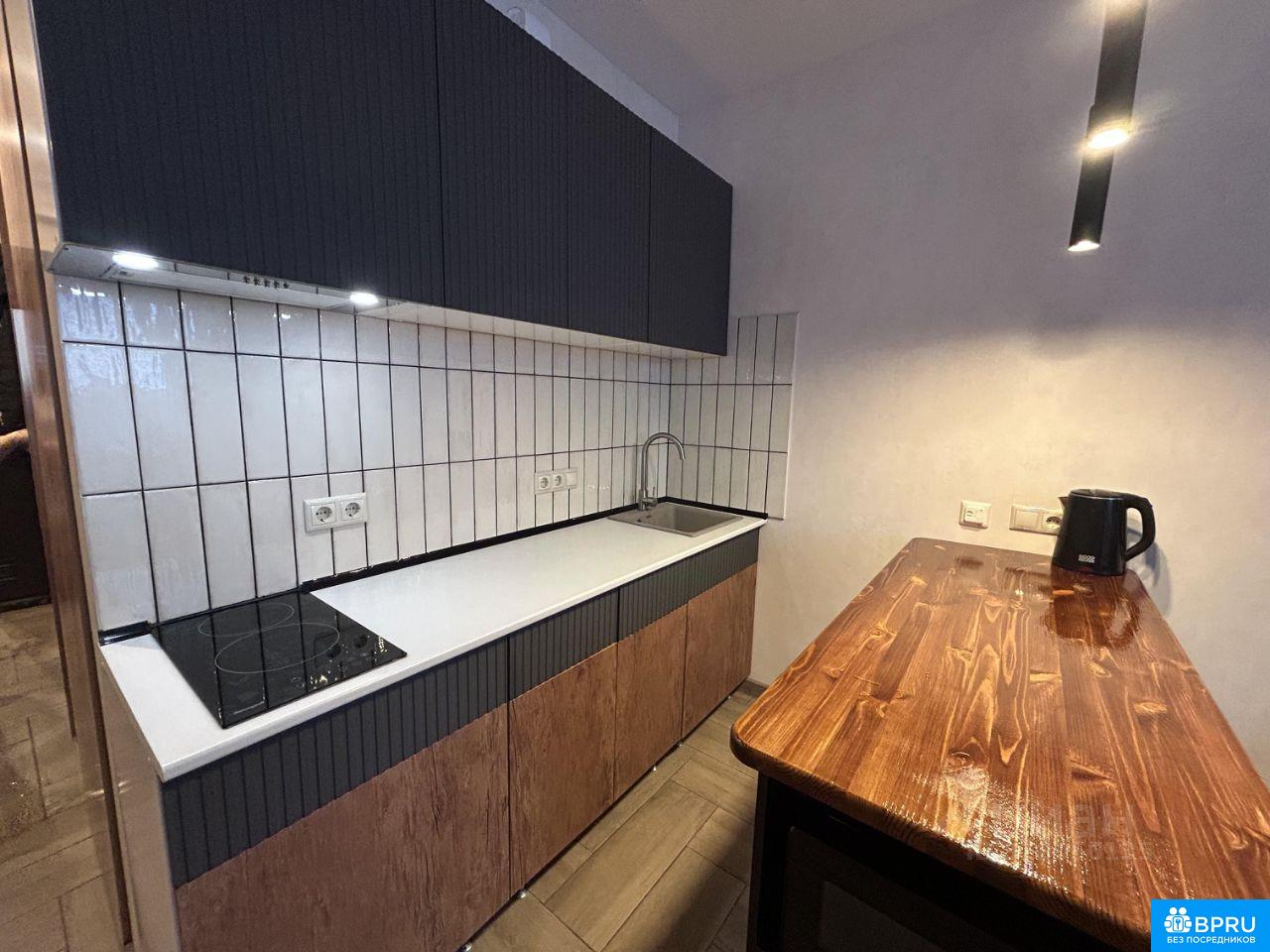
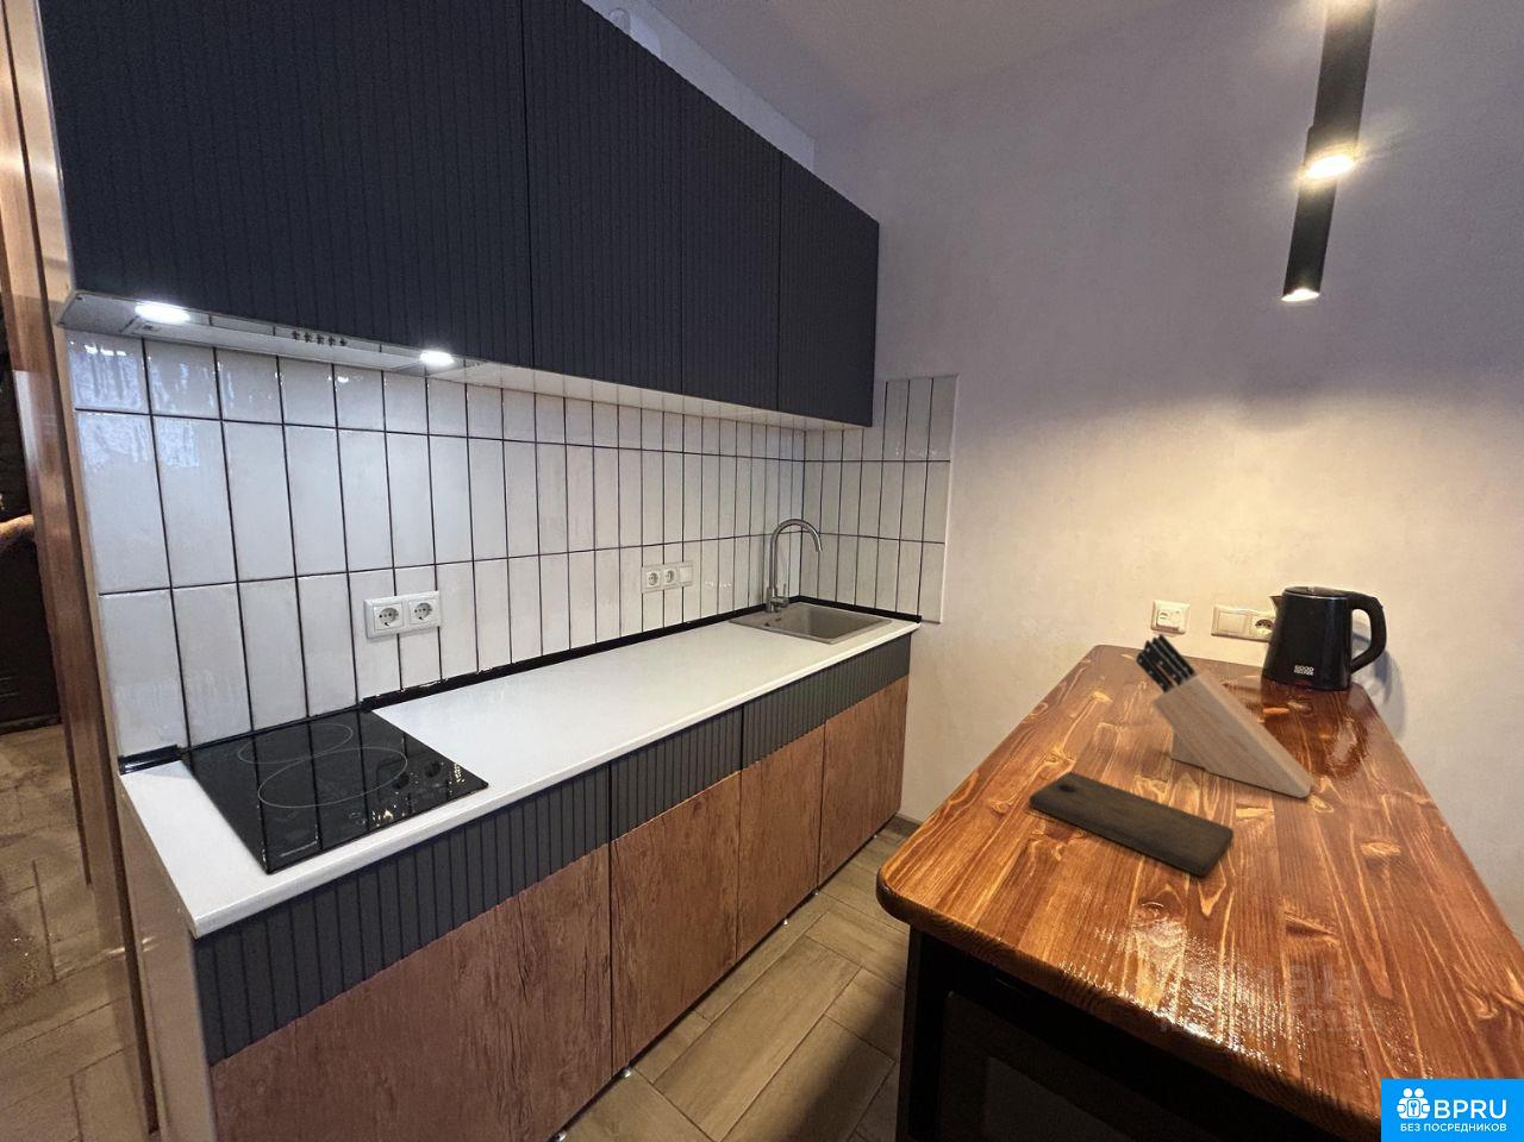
+ cutting board (1127, 816)
+ knife block (1218, 707)
